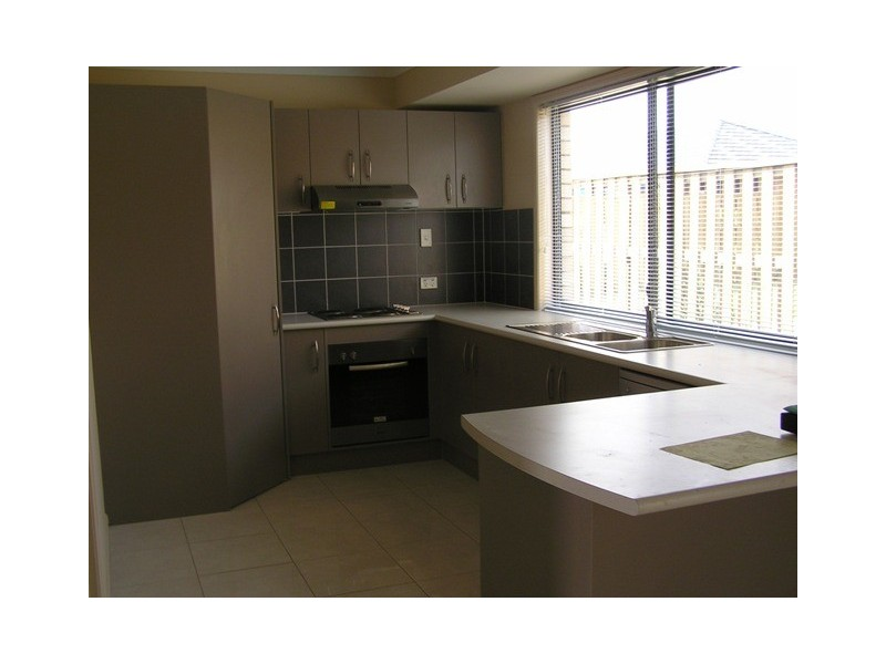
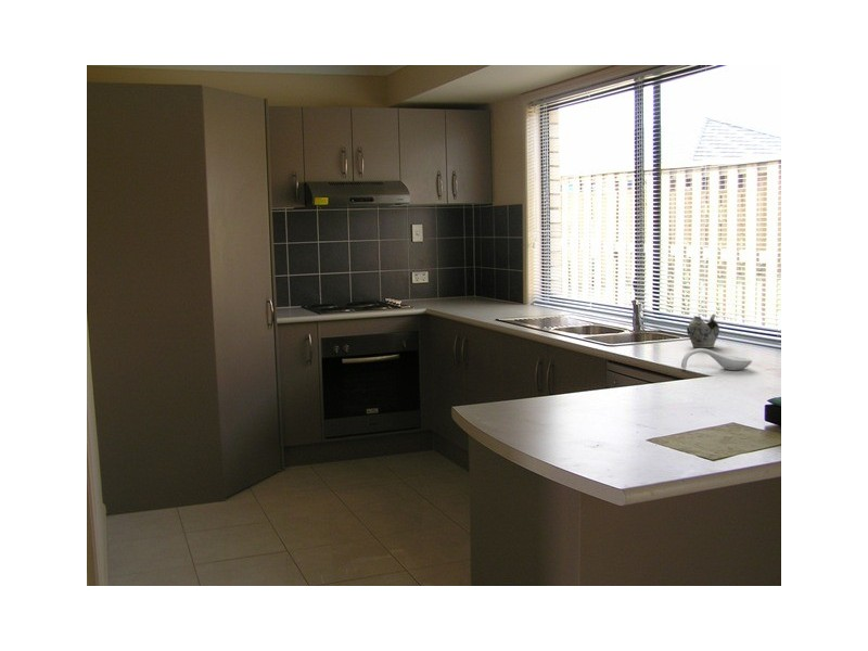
+ teapot (704, 330)
+ spoon rest (716, 358)
